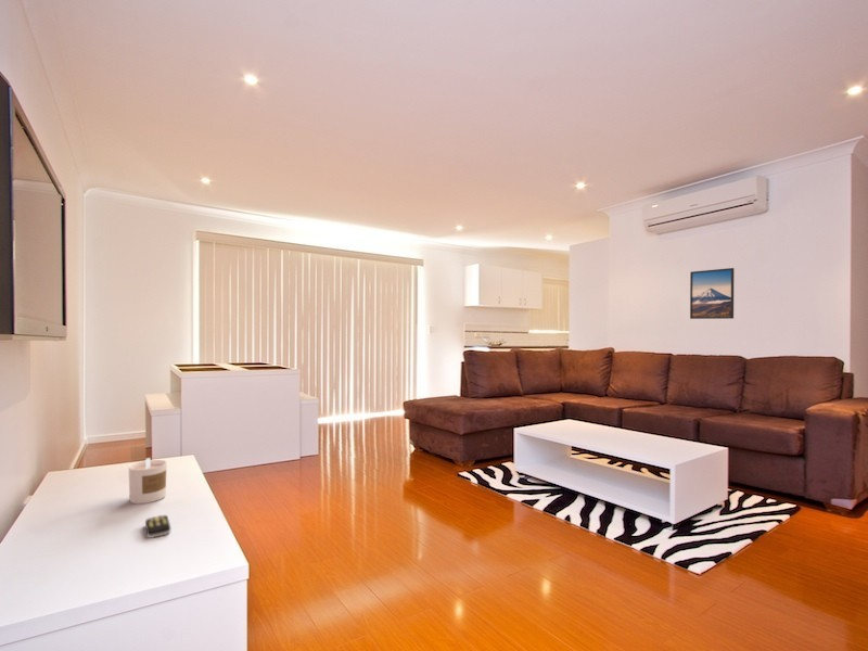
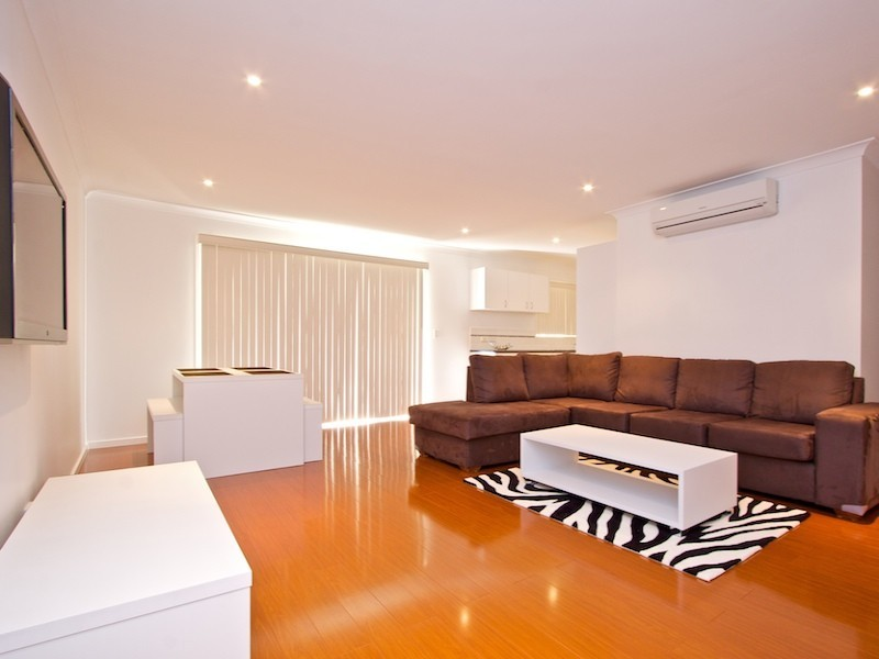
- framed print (711, 294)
- remote control (157, 525)
- candle (148, 477)
